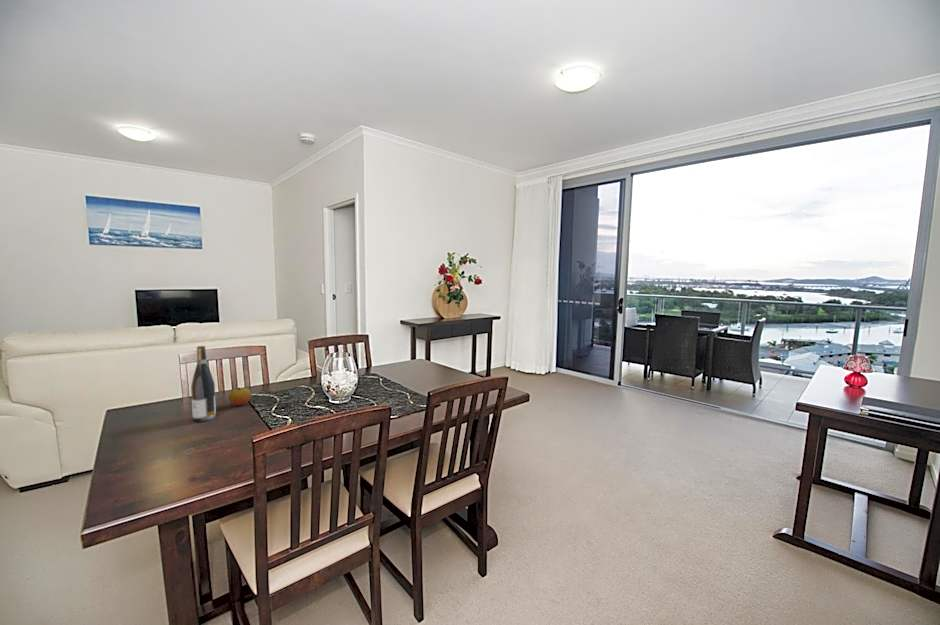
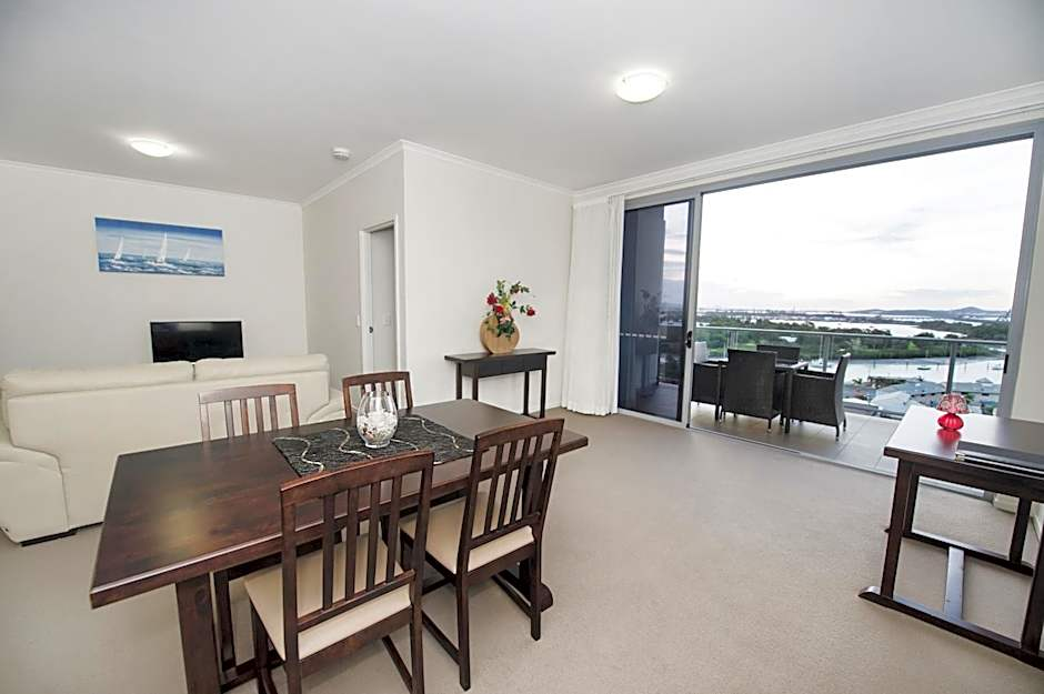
- wine bottle (202, 382)
- apple (240, 396)
